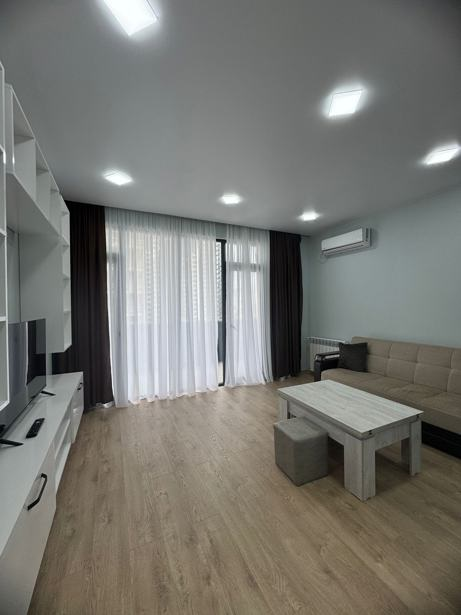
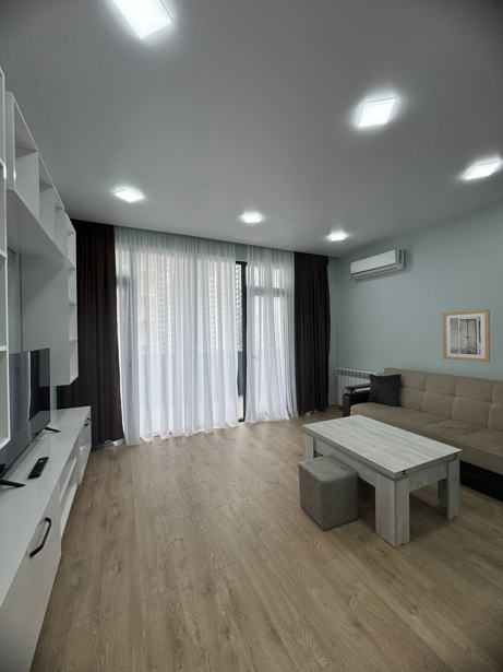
+ wall art (465, 335)
